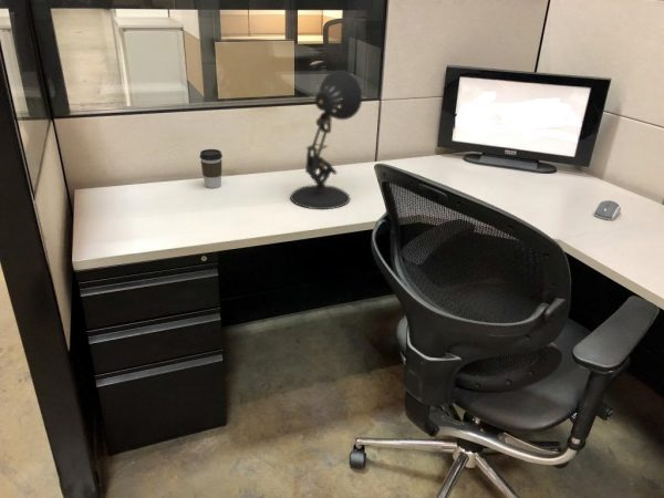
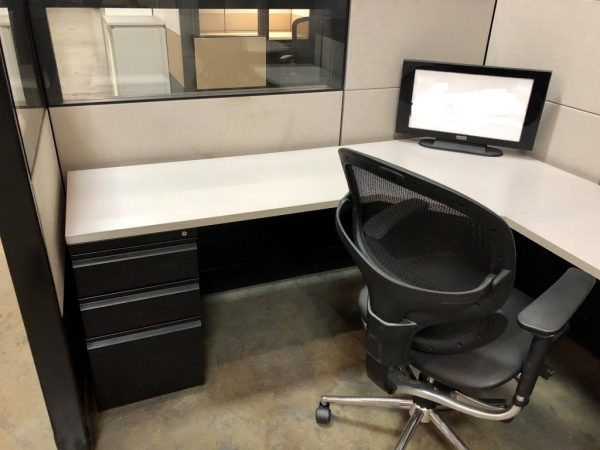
- computer mouse (609, 207)
- coffee cup (211, 168)
- desk lamp (323, 138)
